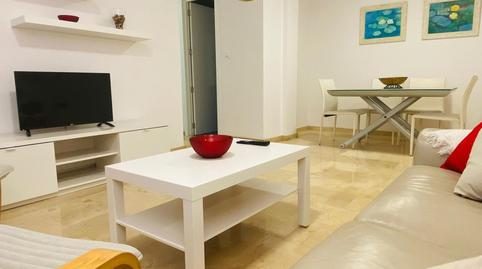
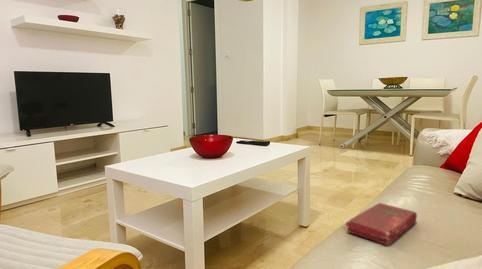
+ book (382, 221)
